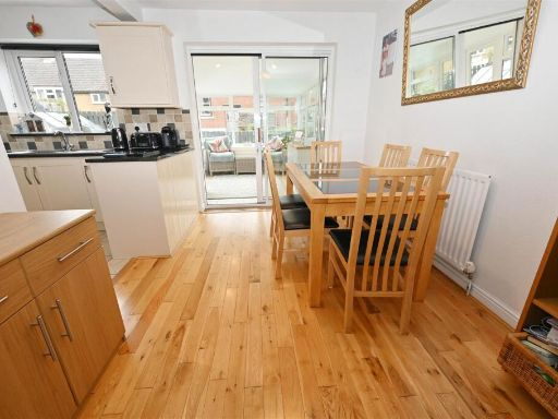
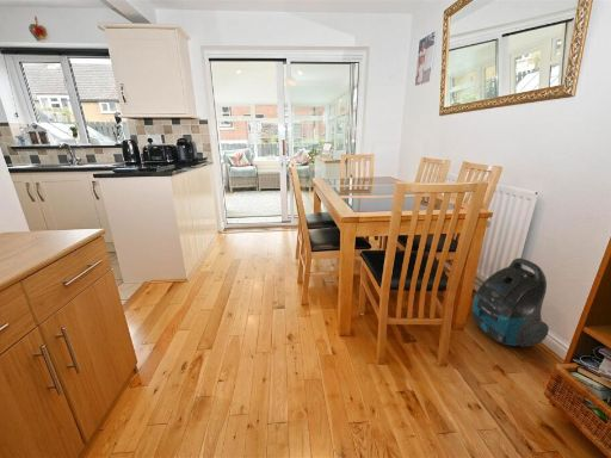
+ vacuum cleaner (508, 298)
